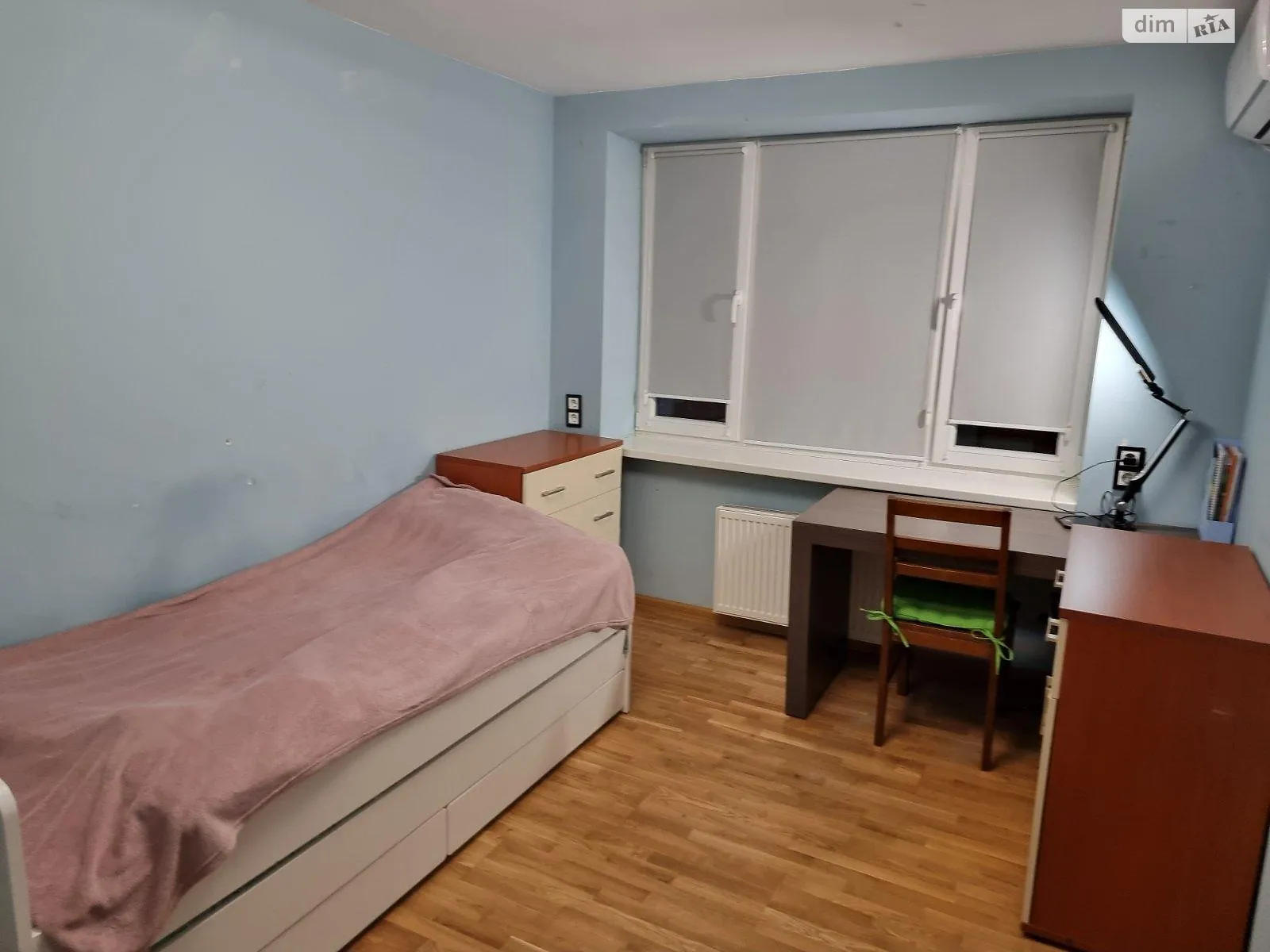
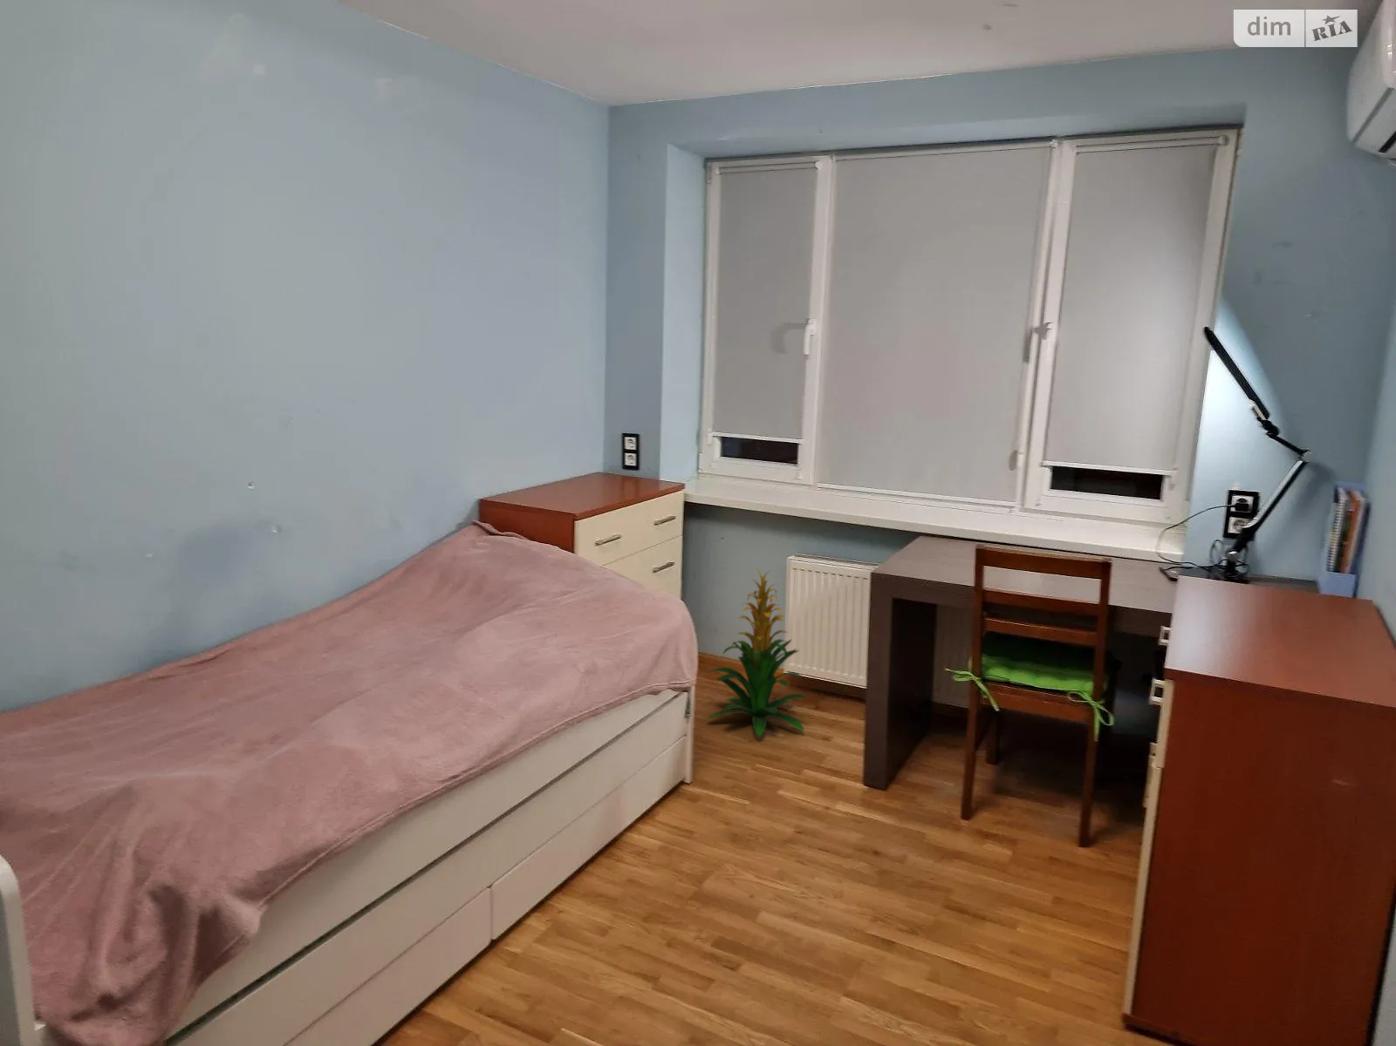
+ indoor plant (762, 645)
